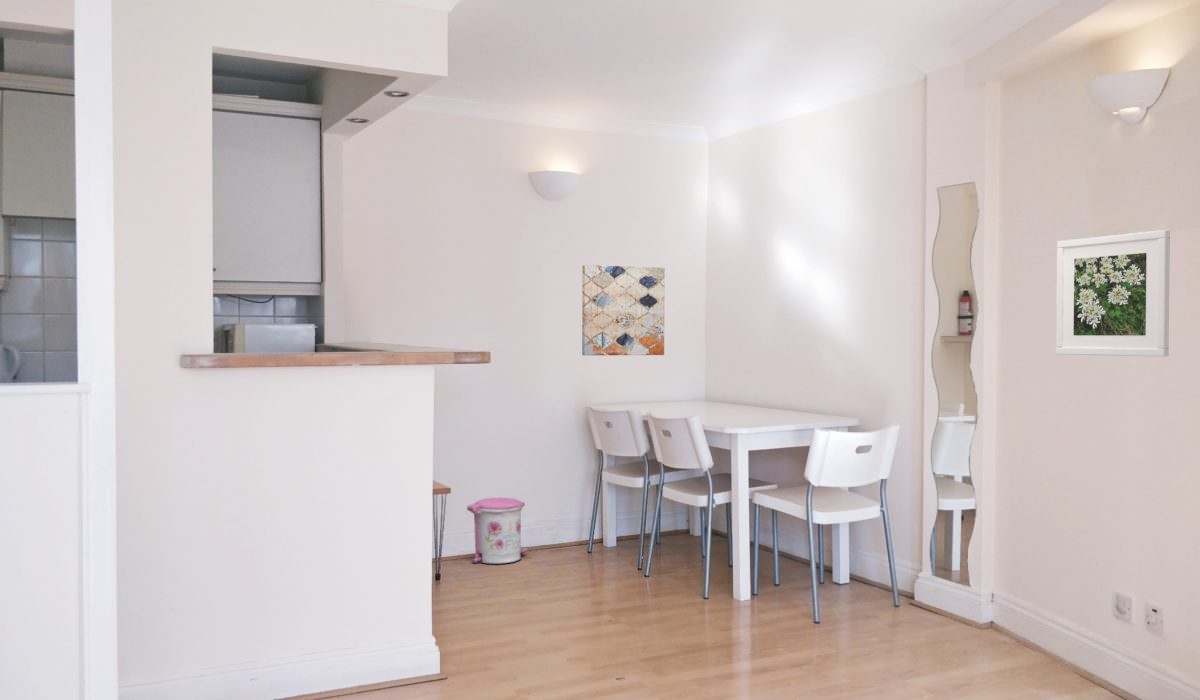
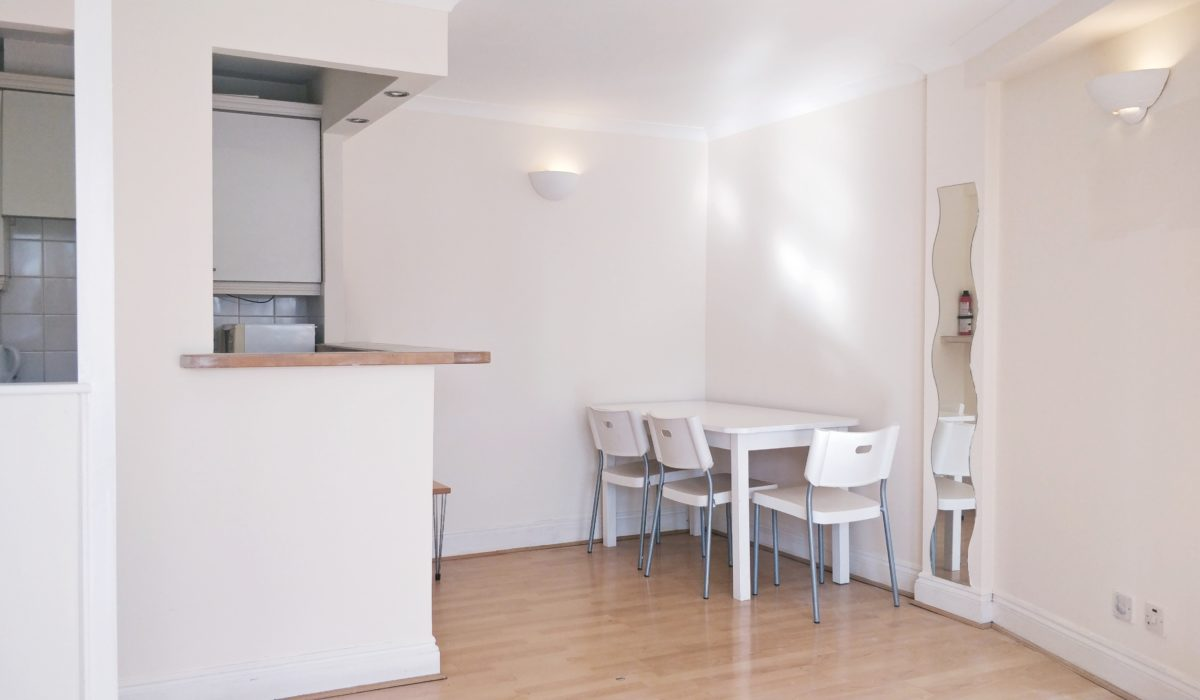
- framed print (1109, 295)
- wall art (623, 310)
- trash can (497, 529)
